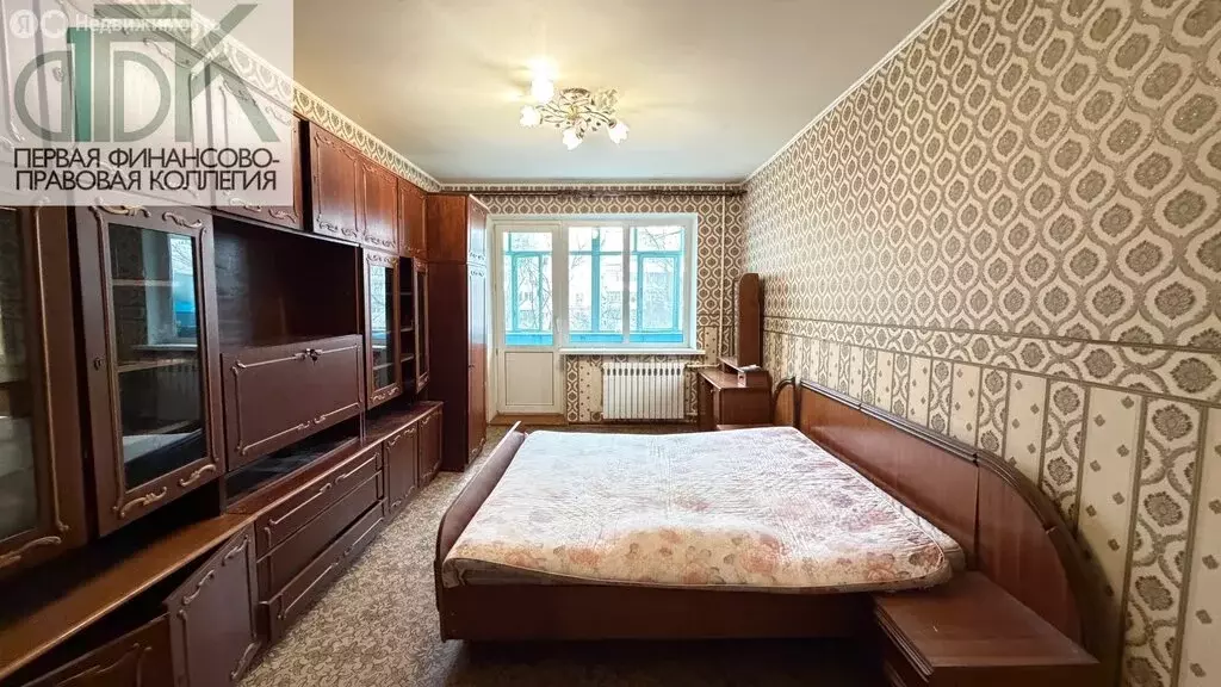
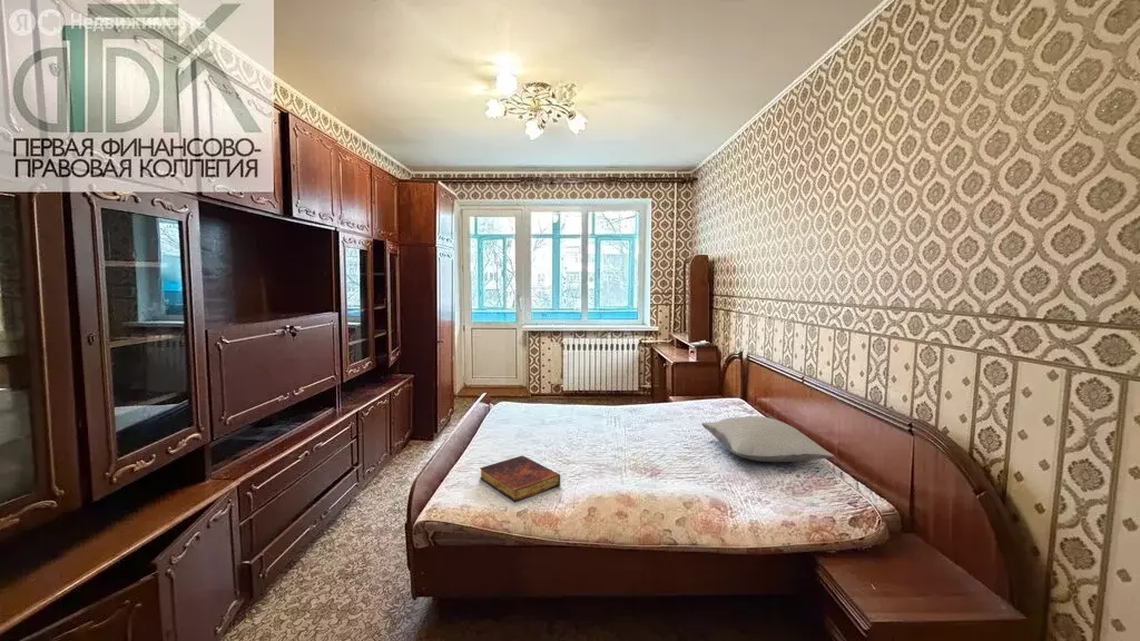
+ book (519, 476)
+ pillow (760, 437)
